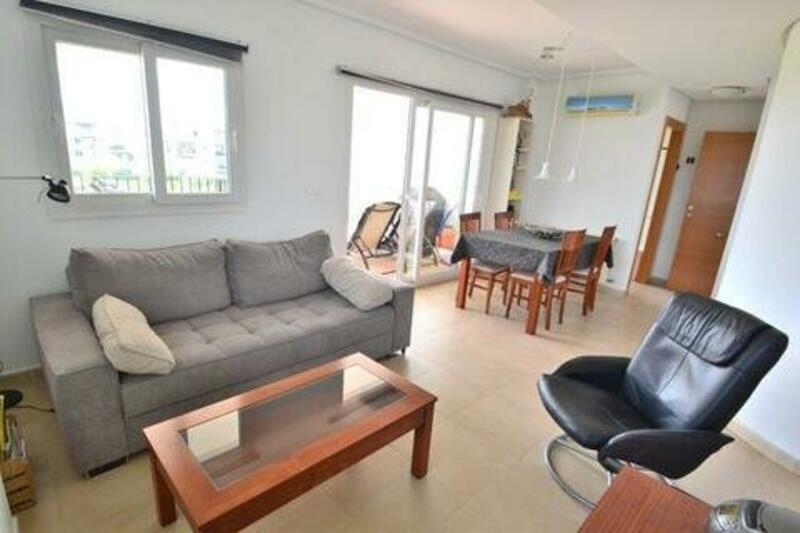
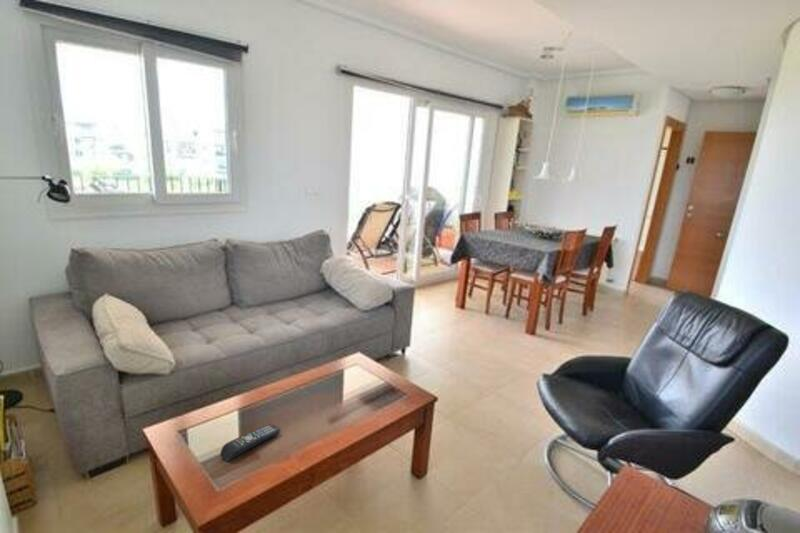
+ remote control (251, 440)
